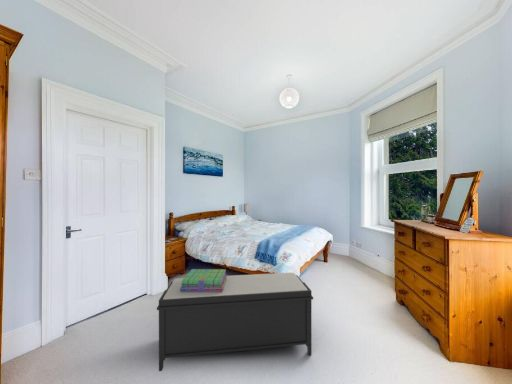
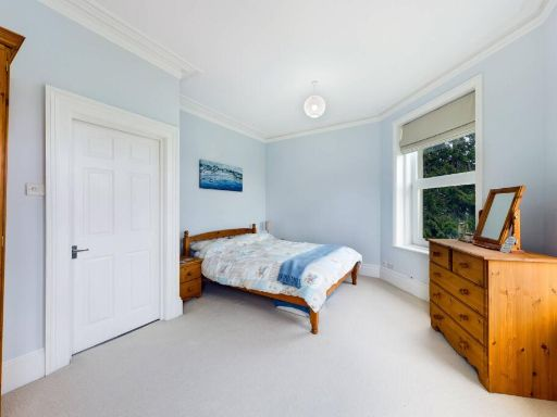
- stack of books (205, 279)
- bench (237, 314)
